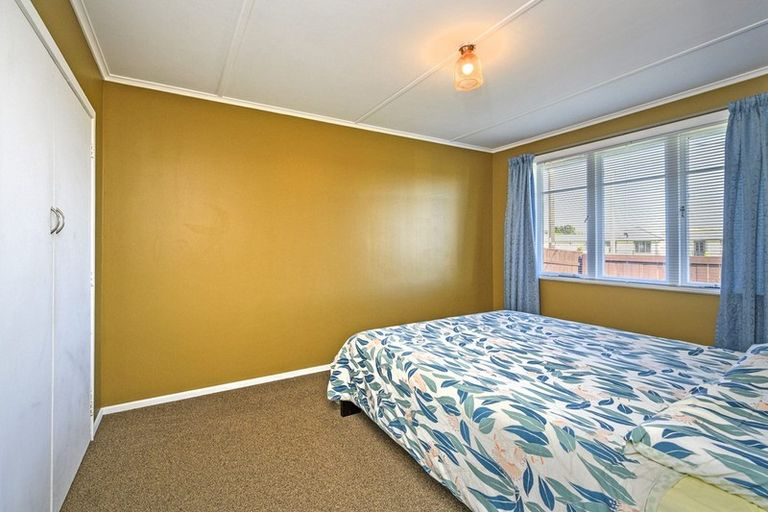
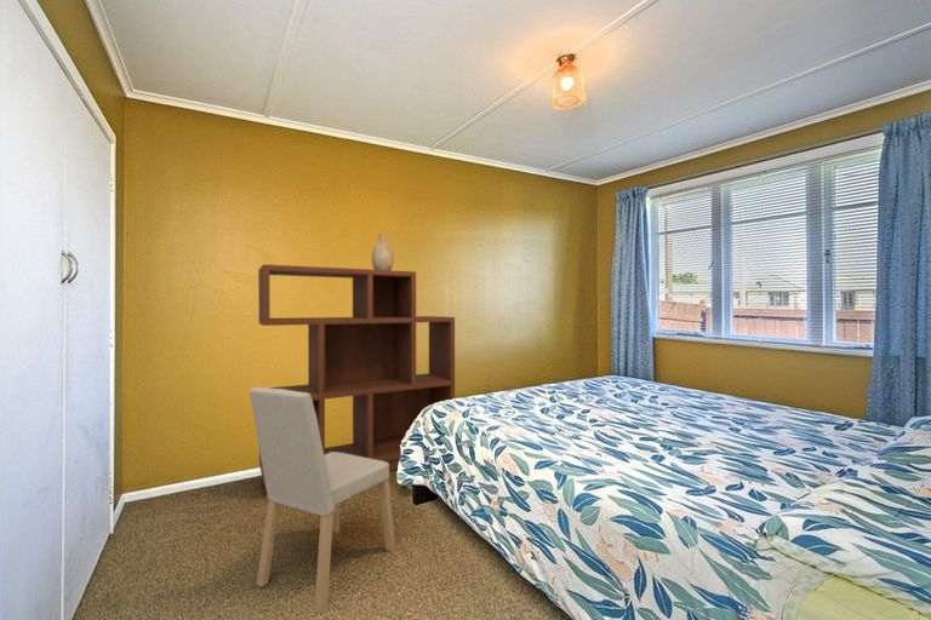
+ bookcase (361, 369)
+ dining chair (329, 472)
+ decorative vase (382, 253)
